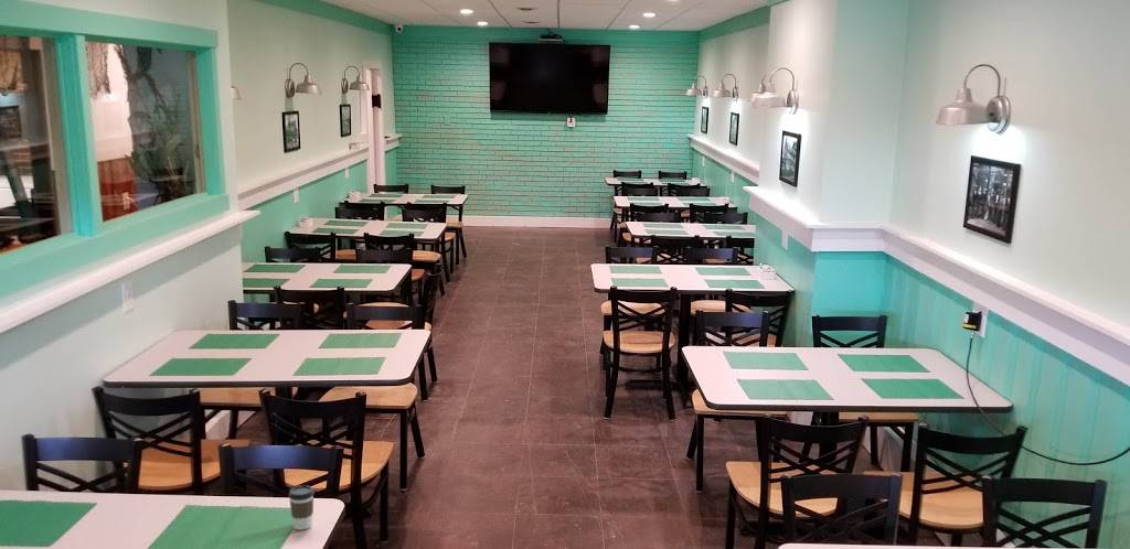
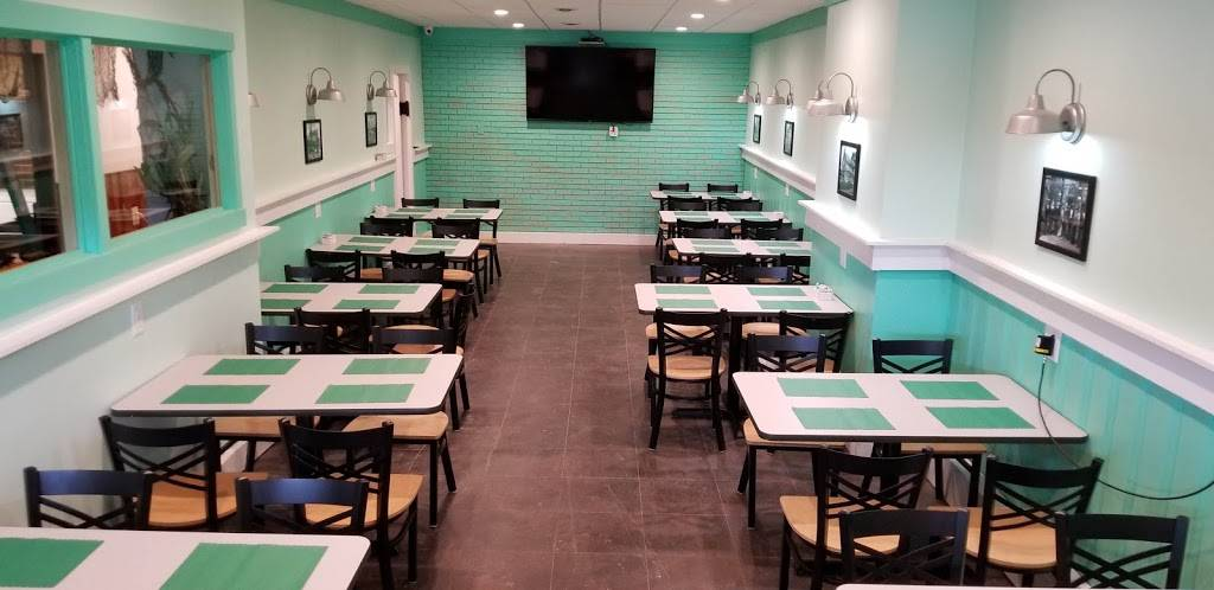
- coffee cup (301, 507)
